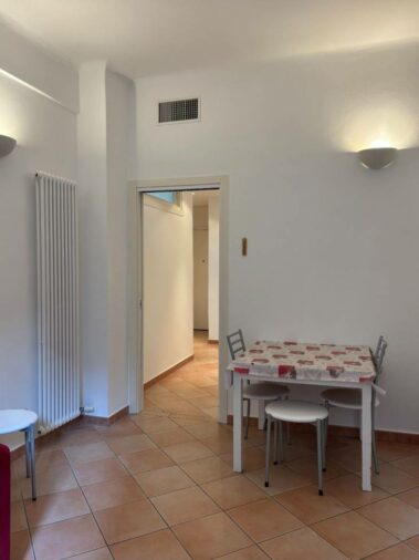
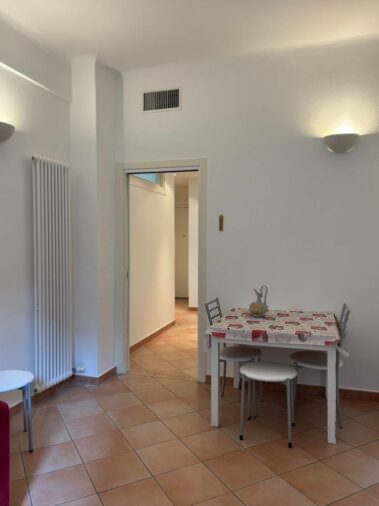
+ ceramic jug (258, 300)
